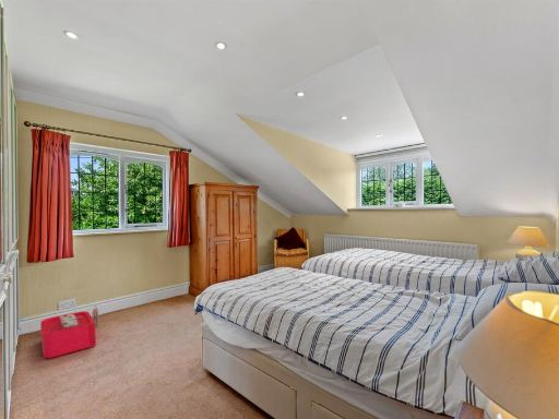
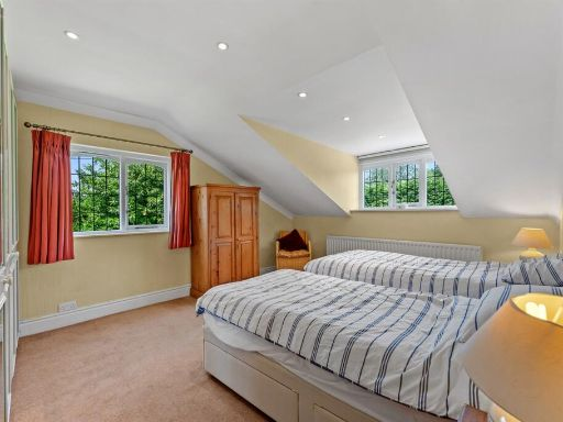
- storage bin (73, 328)
